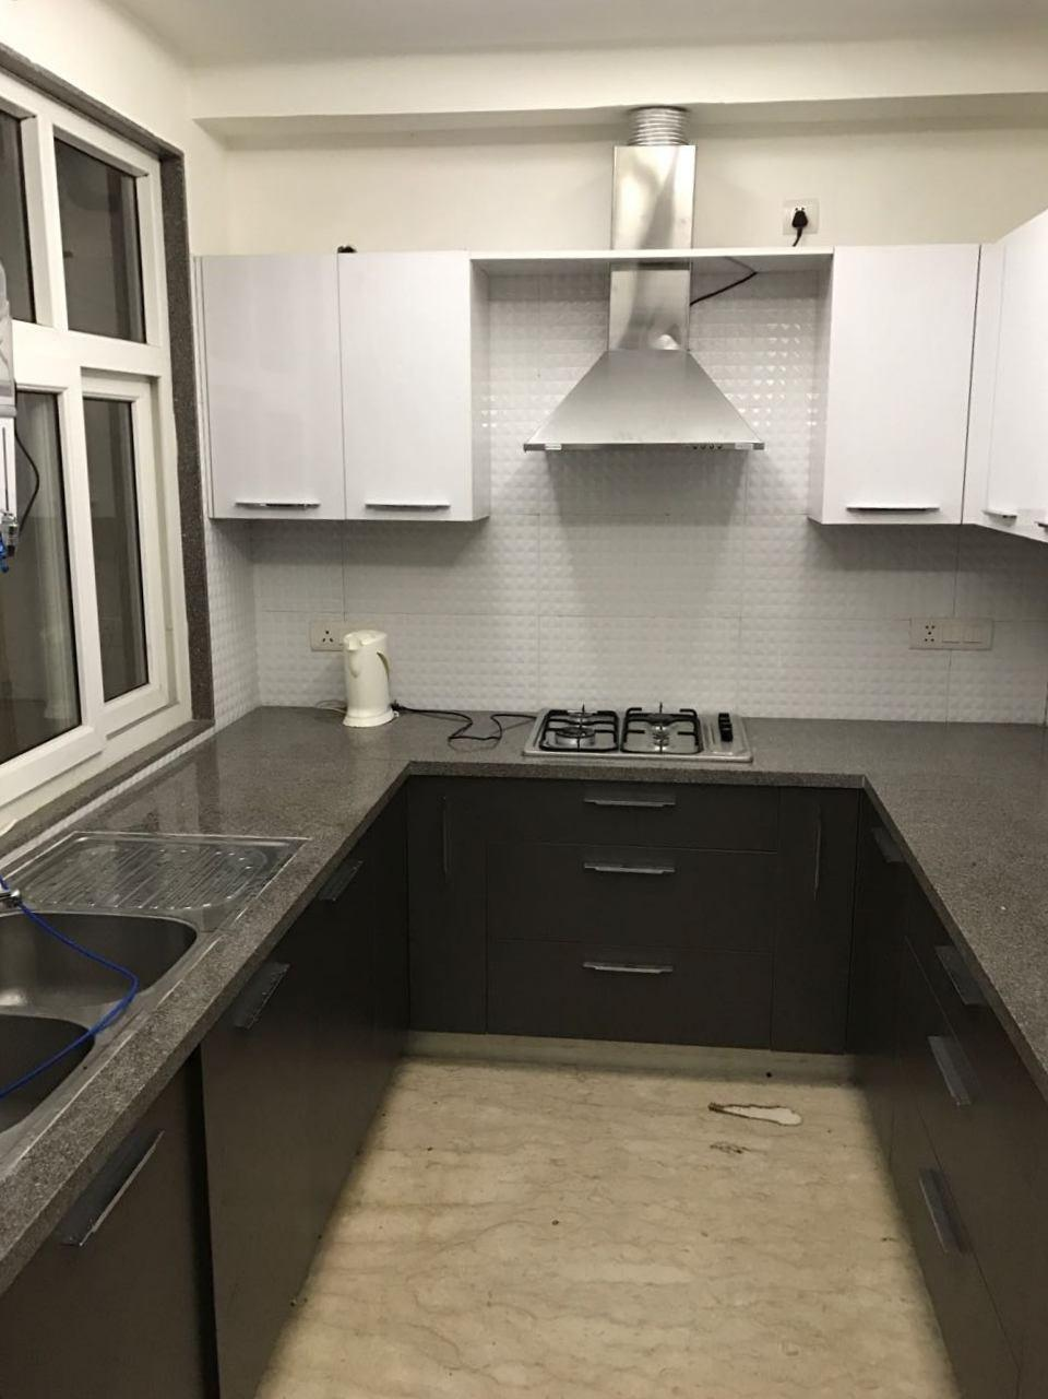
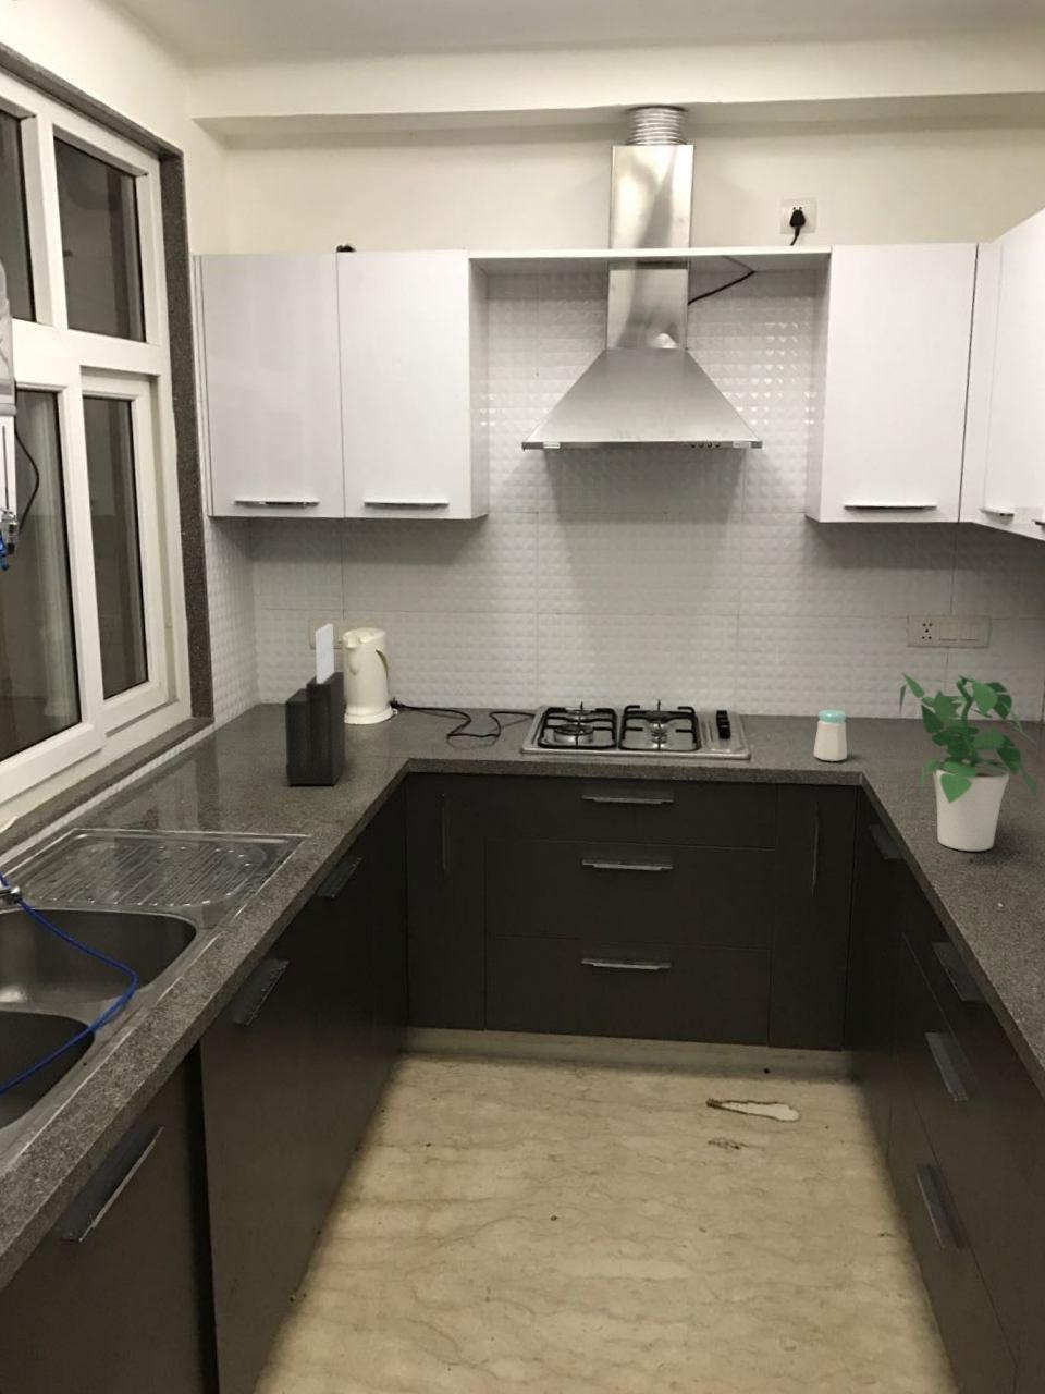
+ knife block (311, 701)
+ salt shaker (831, 734)
+ potted plant (966, 758)
